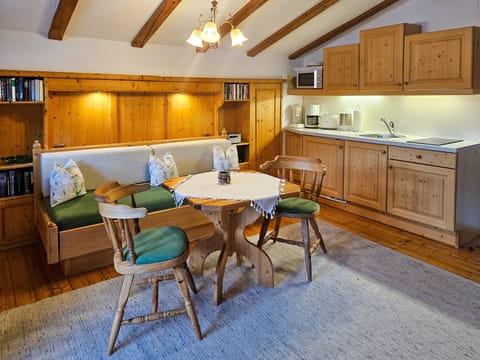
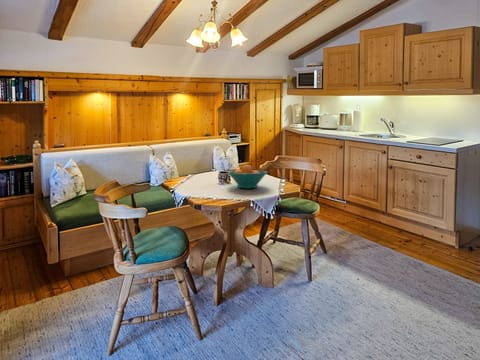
+ fruit bowl (247, 176)
